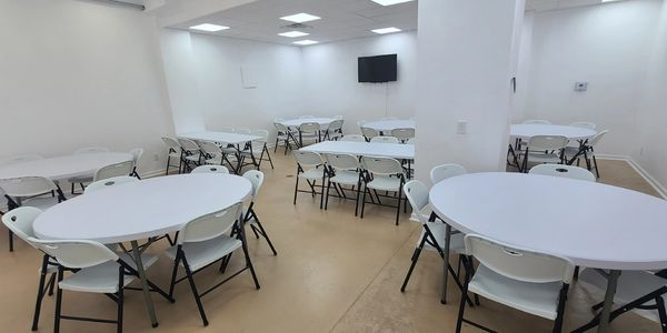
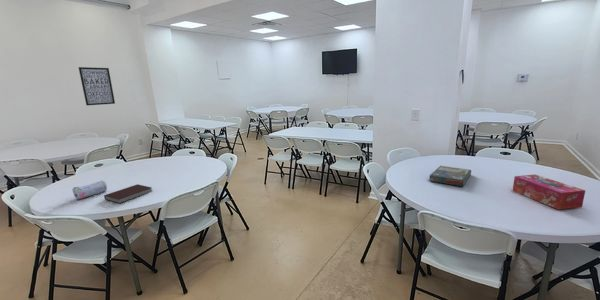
+ pencil case (90, 189)
+ wall art (97, 86)
+ tissue box (545, 190)
+ board game (450, 175)
+ notebook (129, 193)
